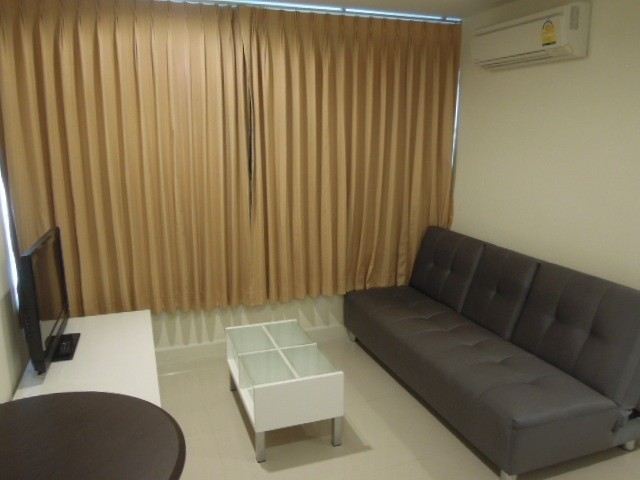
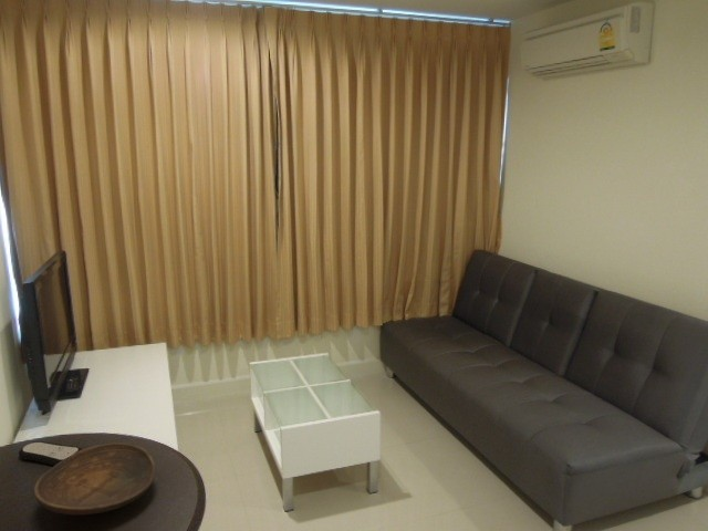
+ decorative bowl (97, 485)
+ remote control (49, 452)
